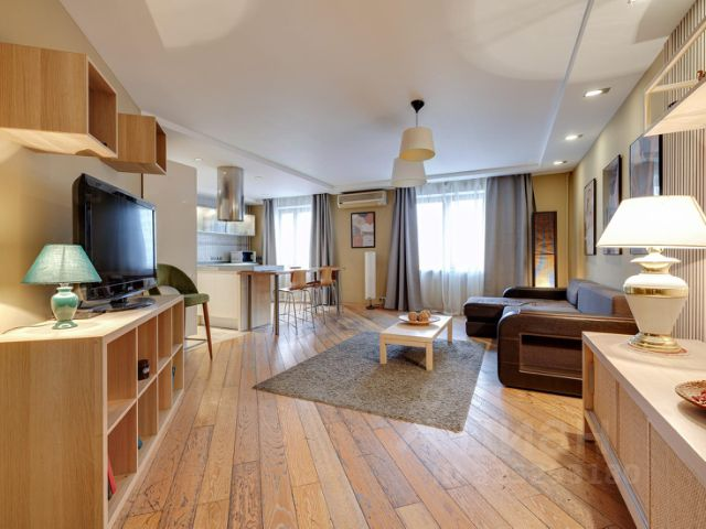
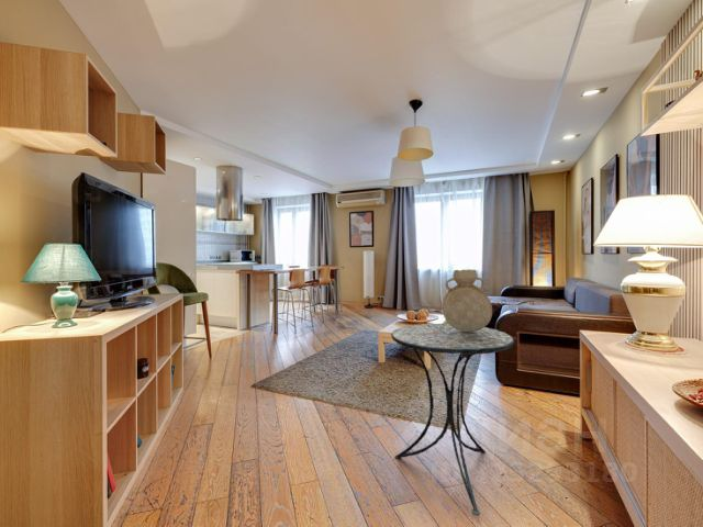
+ vase (466, 300)
+ side table (449, 402)
